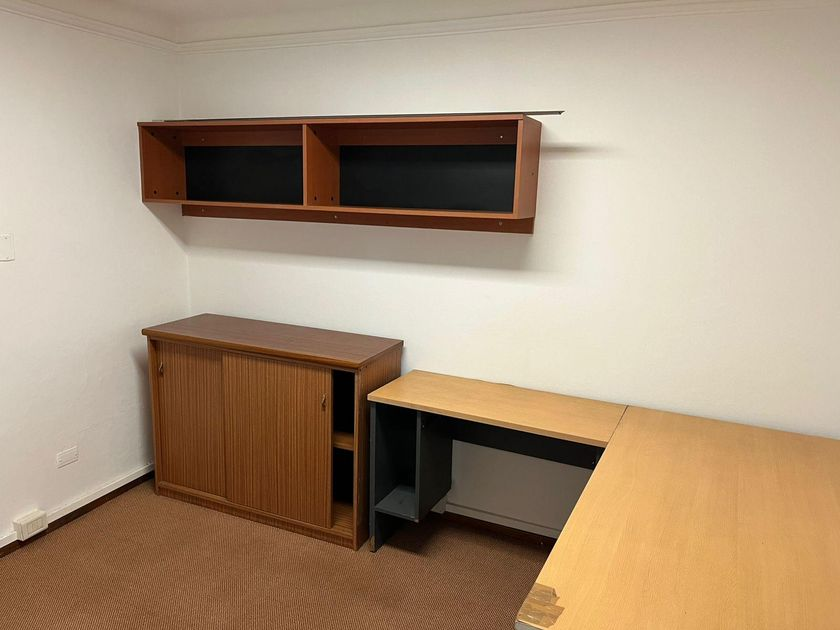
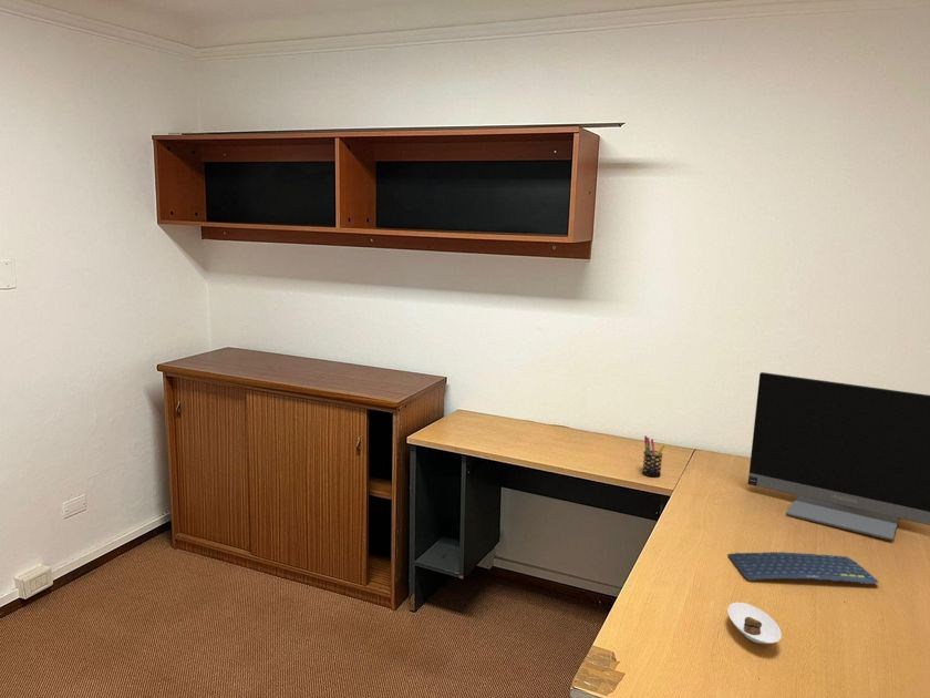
+ saucer (753, 626)
+ keyboard (800, 565)
+ monitor (851, 450)
+ pen holder (650, 455)
